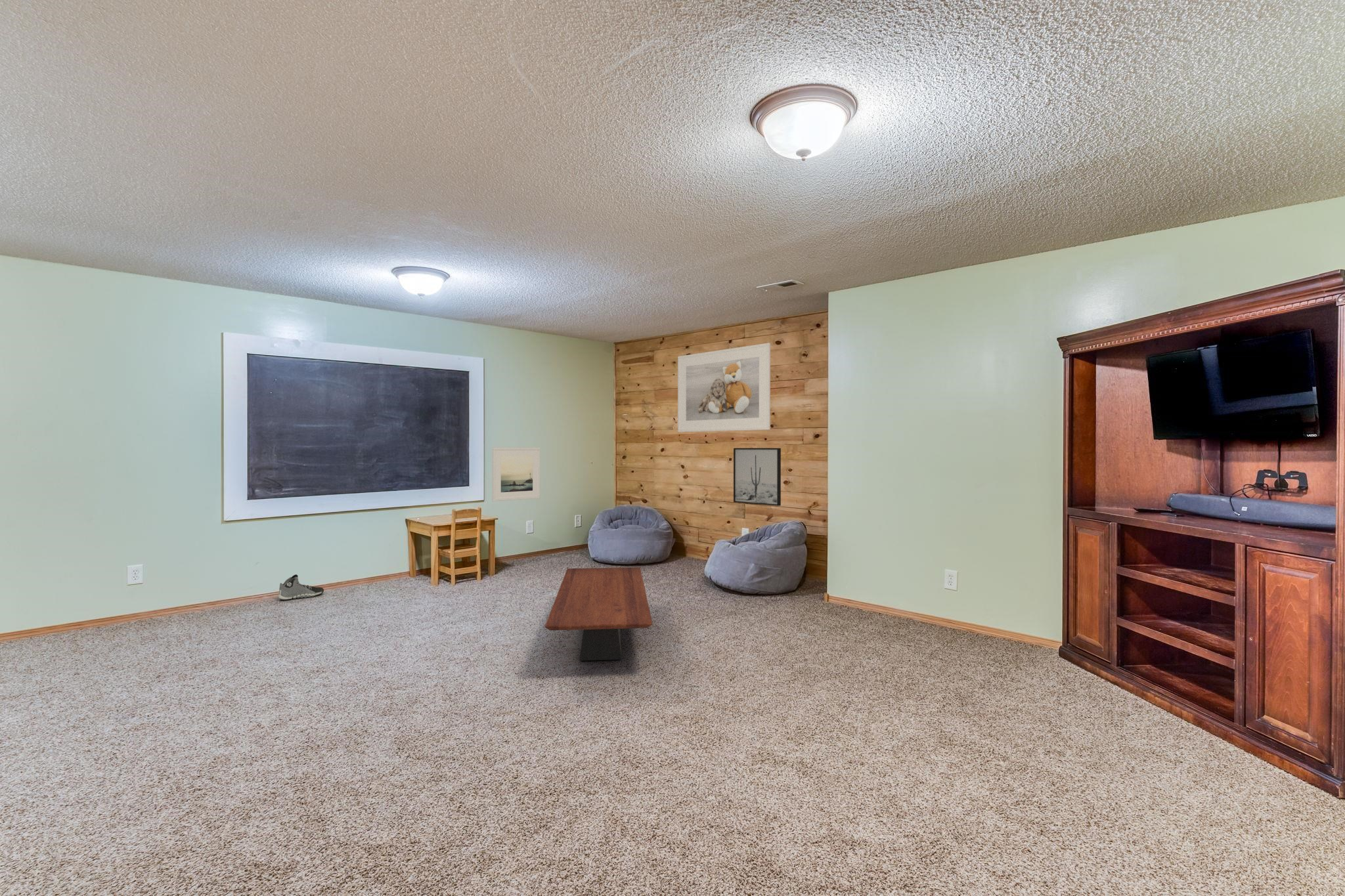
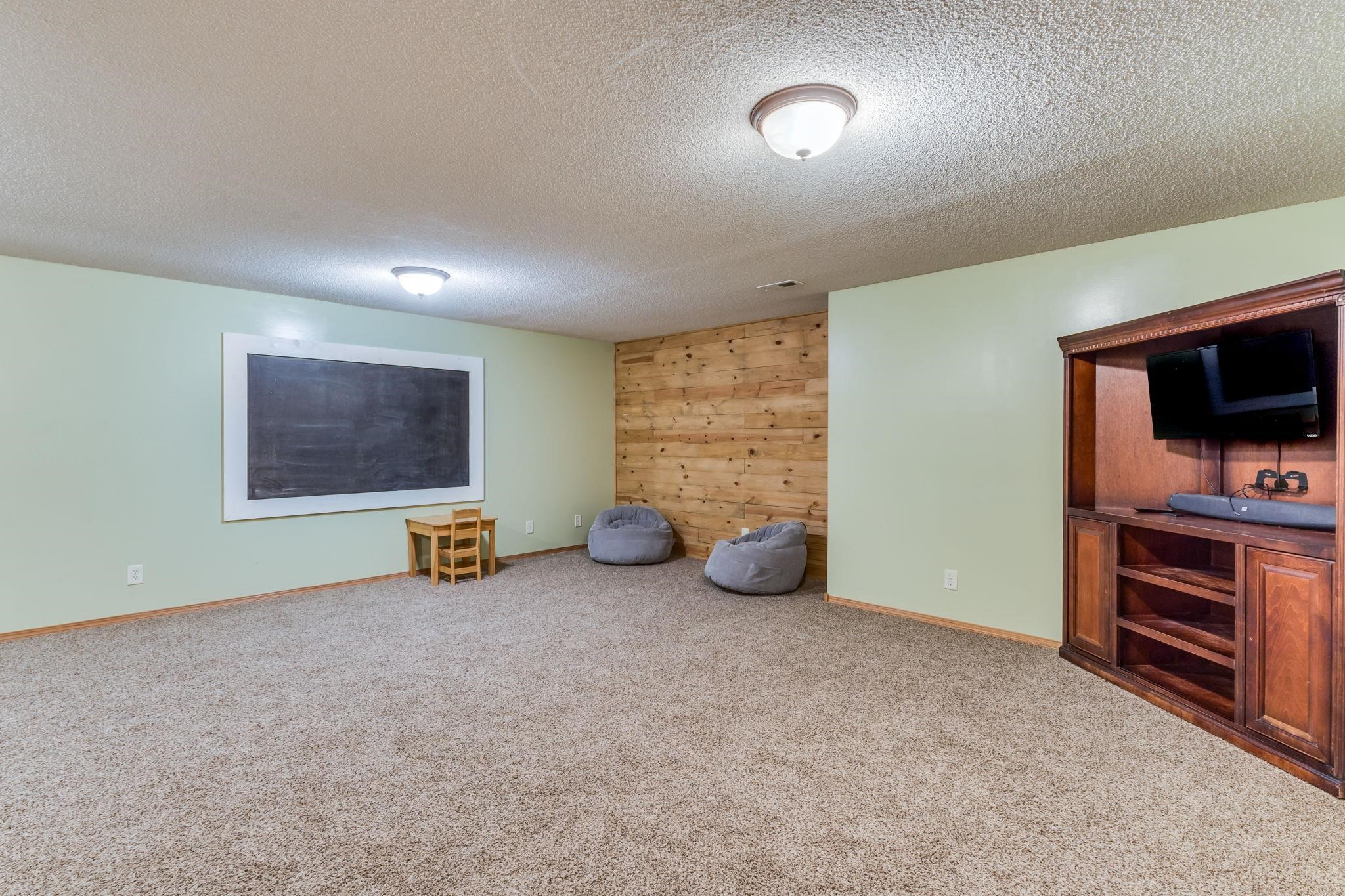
- sneaker (301, 586)
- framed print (720, 391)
- wall art (756, 476)
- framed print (516, 473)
- coffee table (602, 615)
